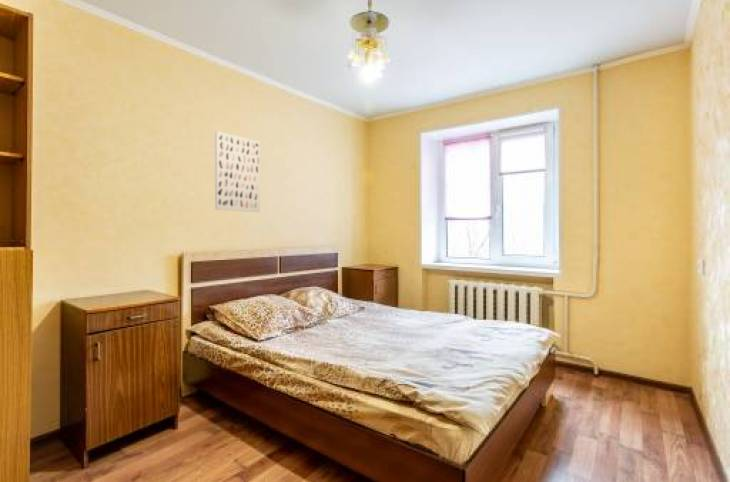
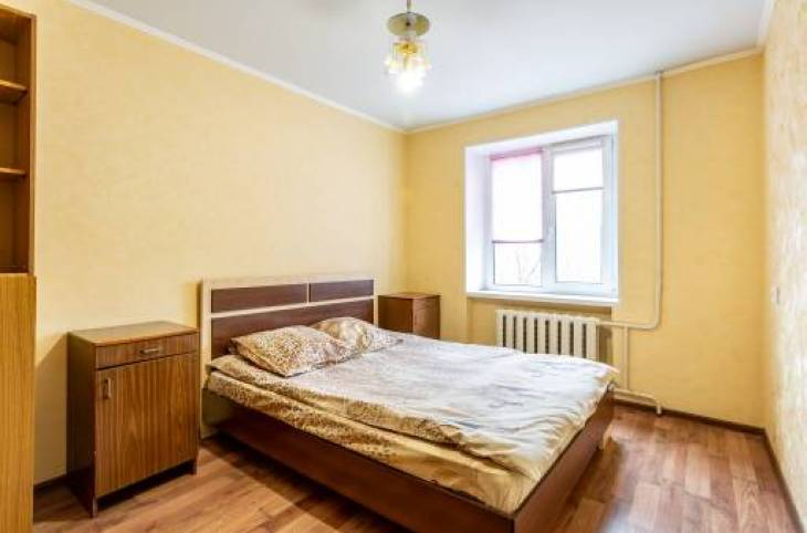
- wall art (238, 173)
